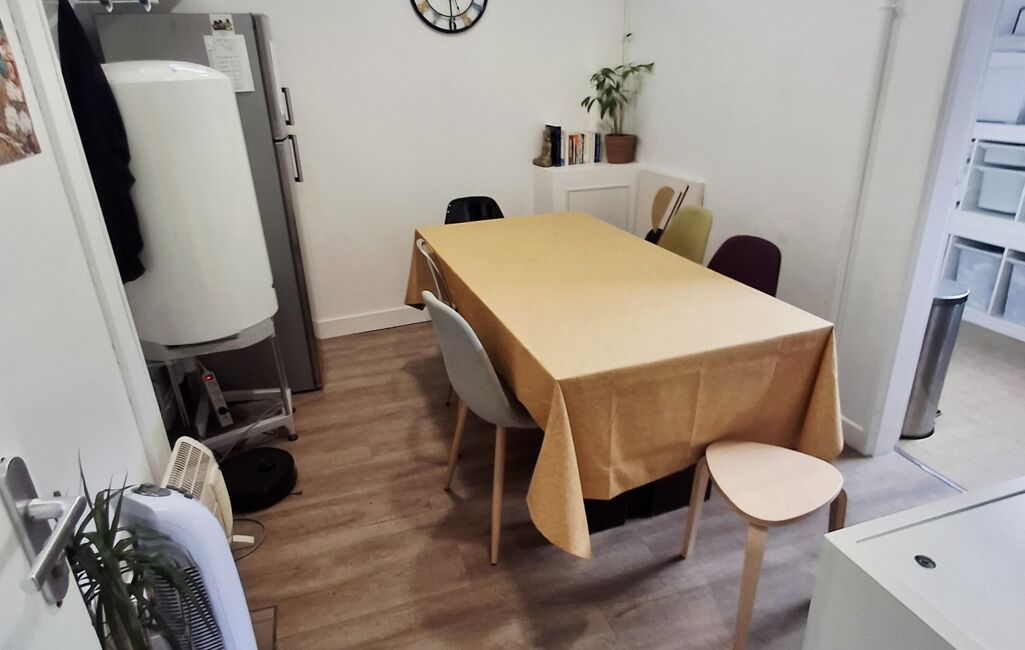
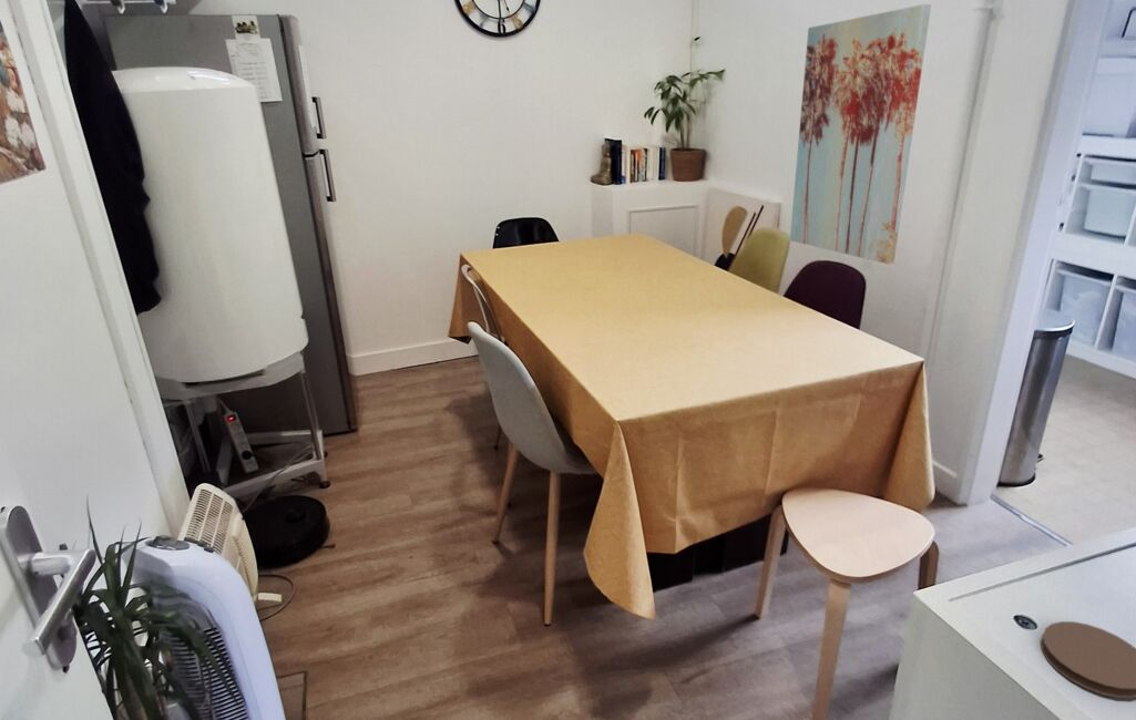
+ coaster (1094, 657)
+ wall art (849, 141)
